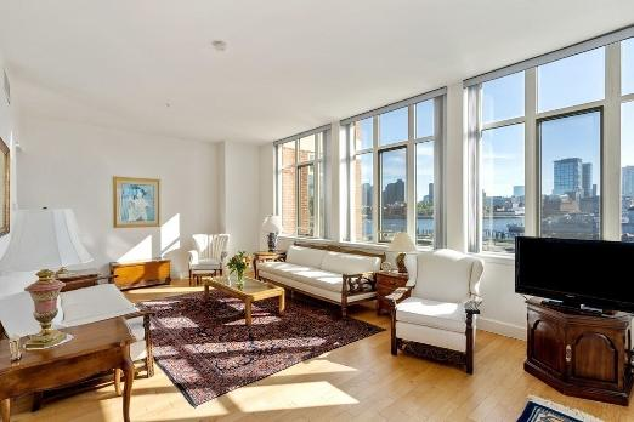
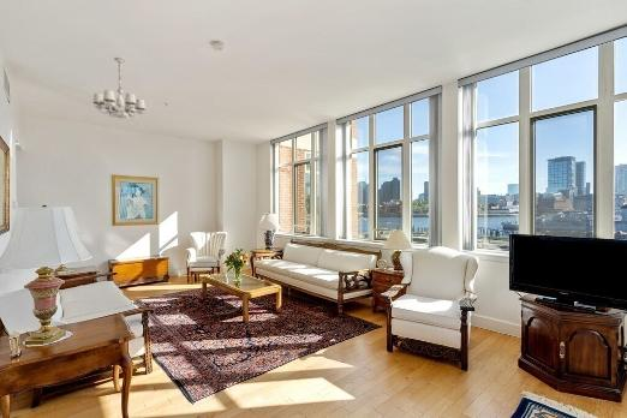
+ chandelier (119, 89)
